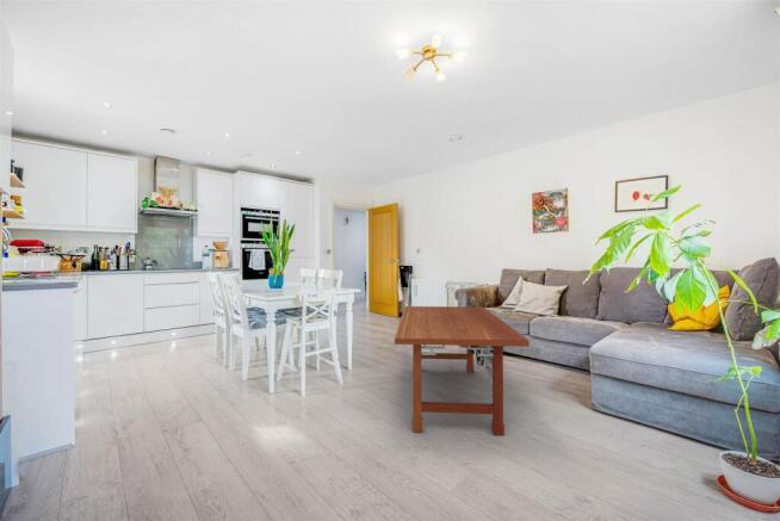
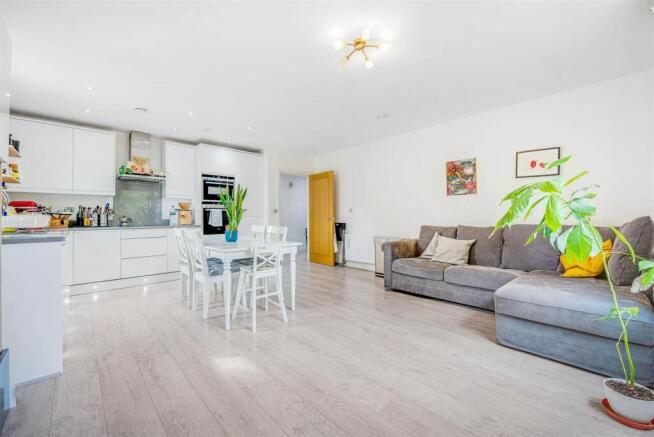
- coffee table (450, 356)
